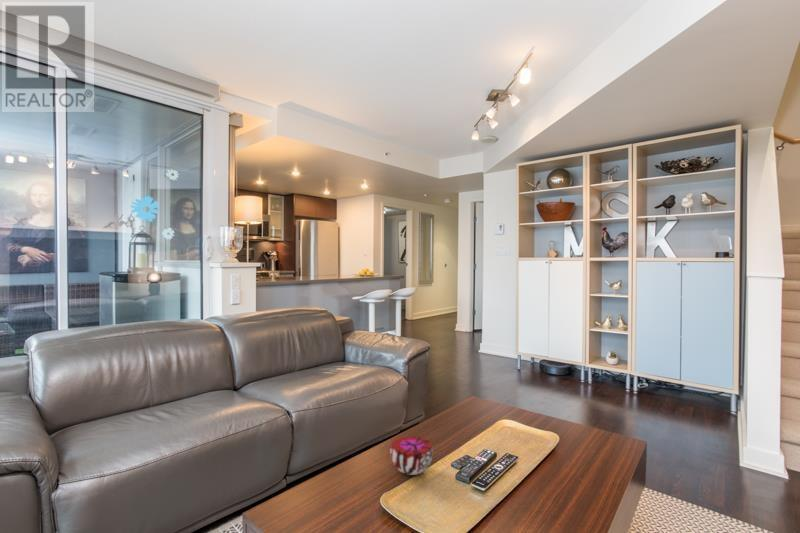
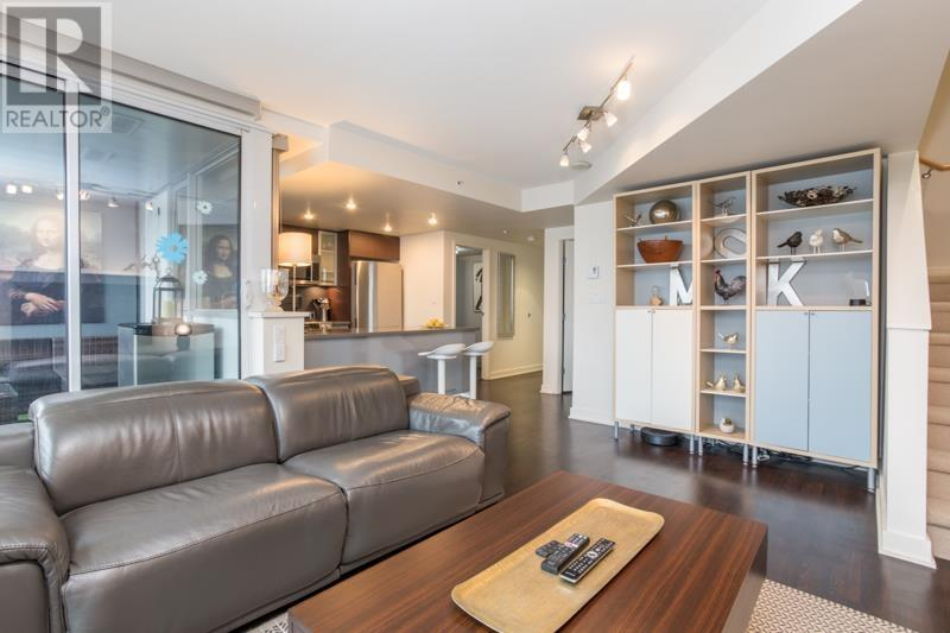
- decorative bowl (411, 457)
